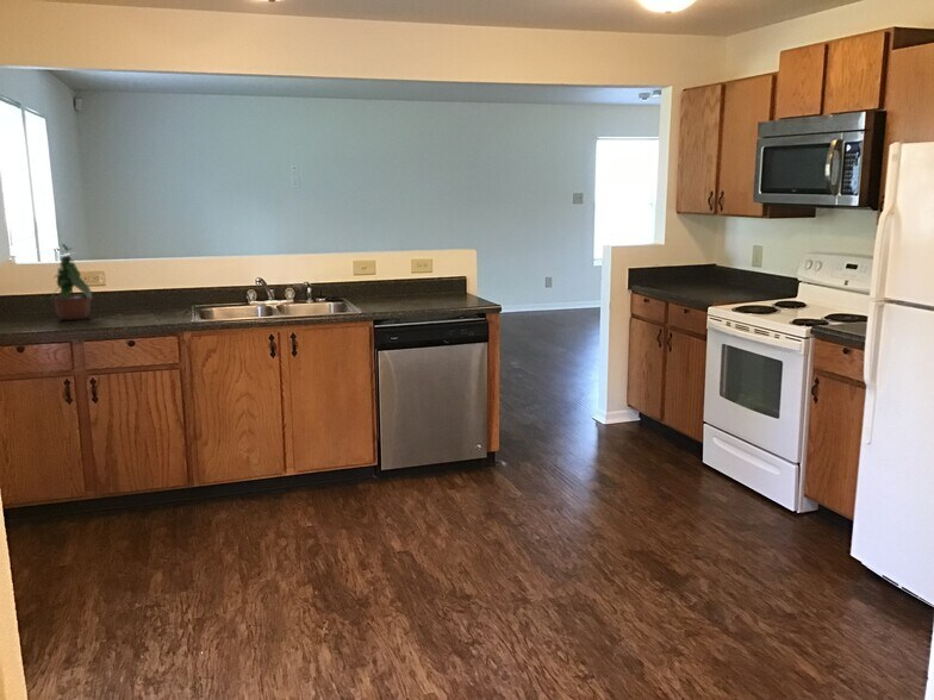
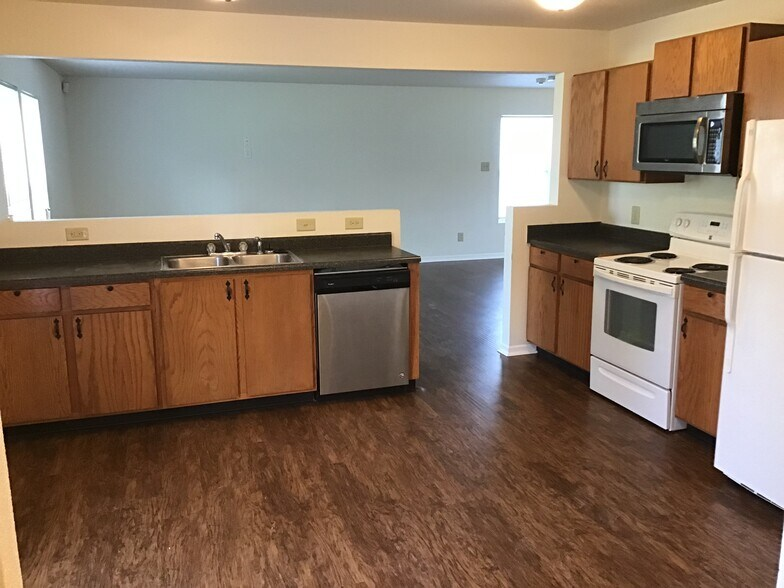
- potted plant (70, 281)
